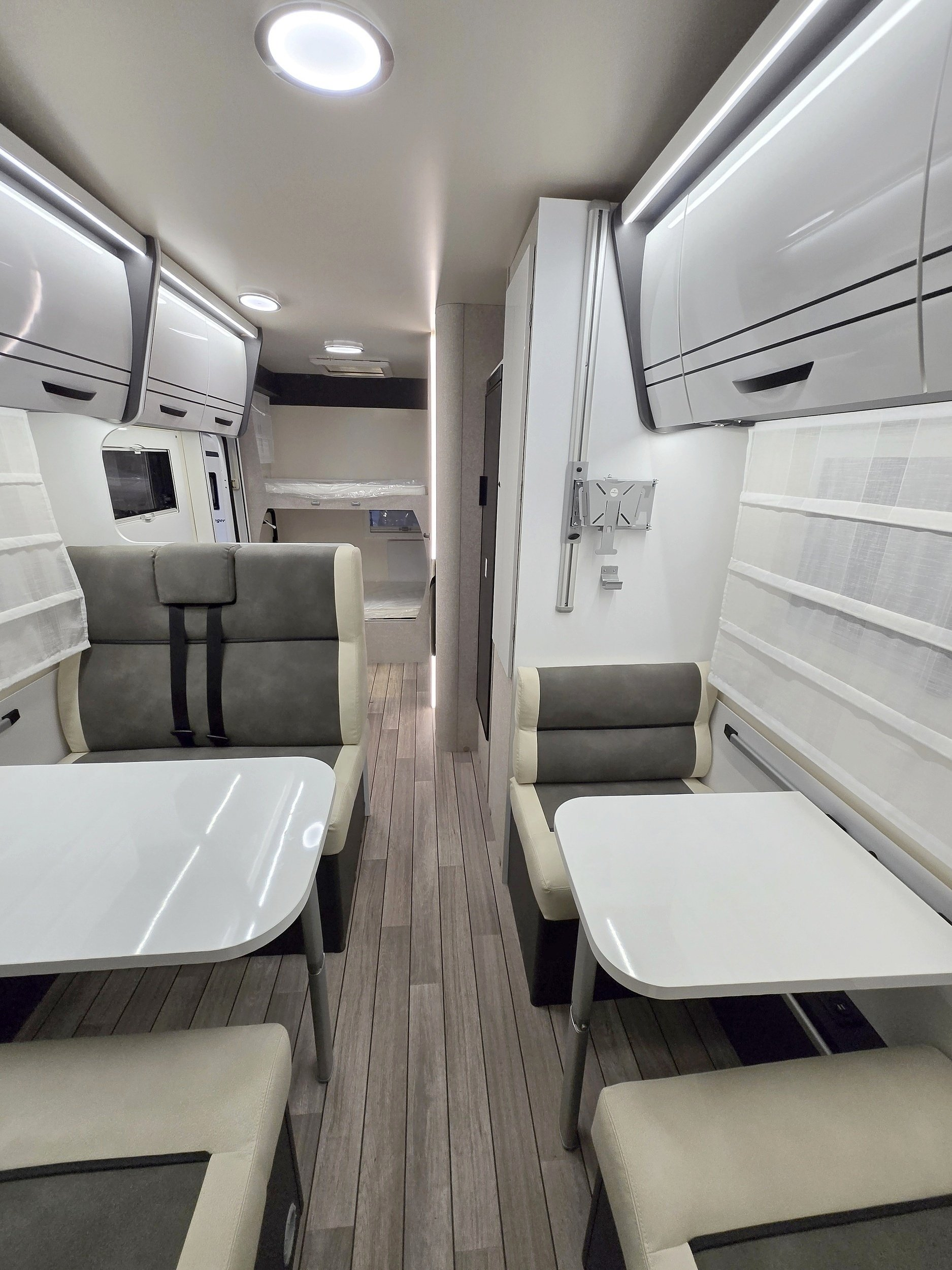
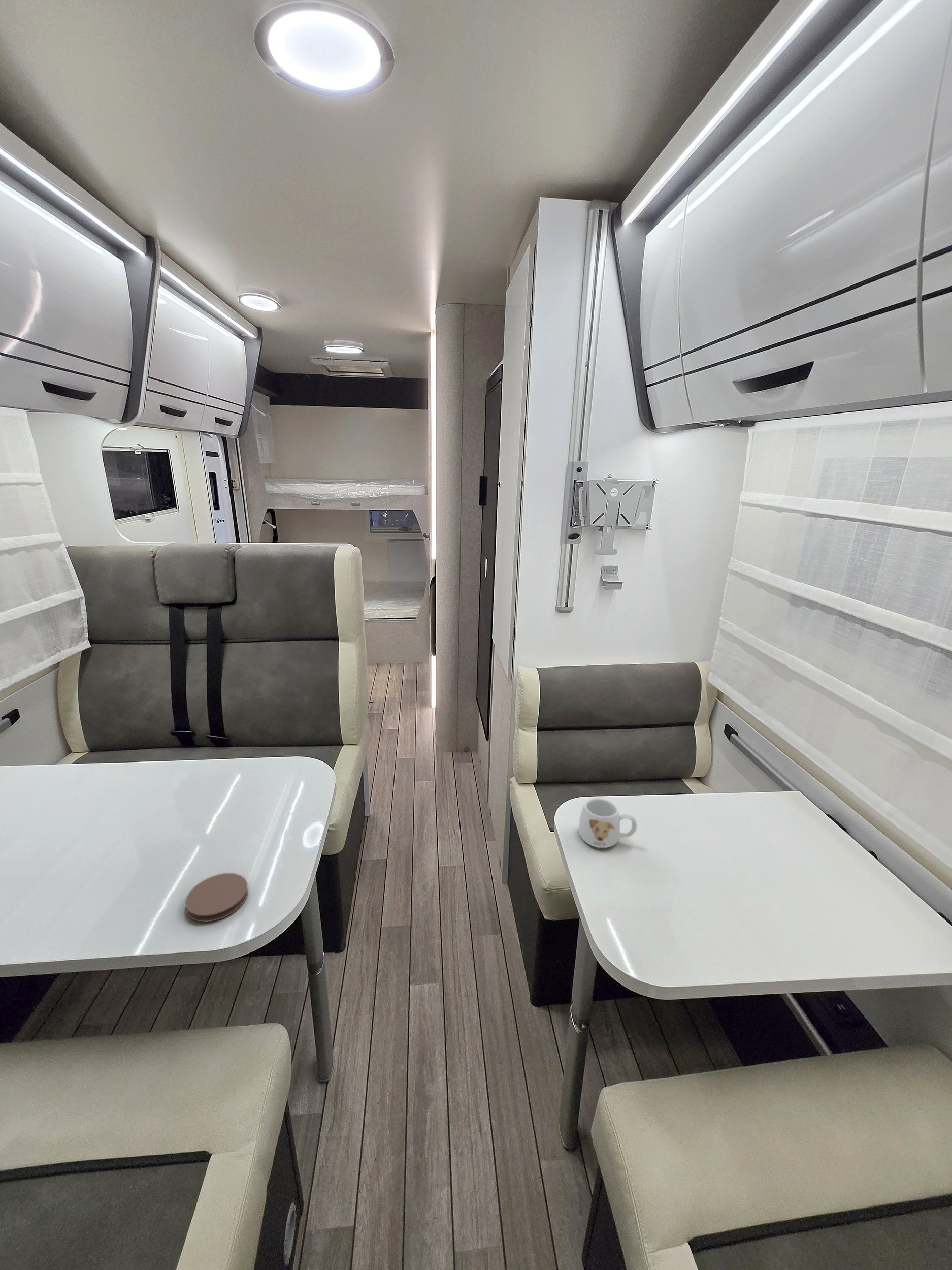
+ mug (607, 823)
+ coaster (217, 896)
